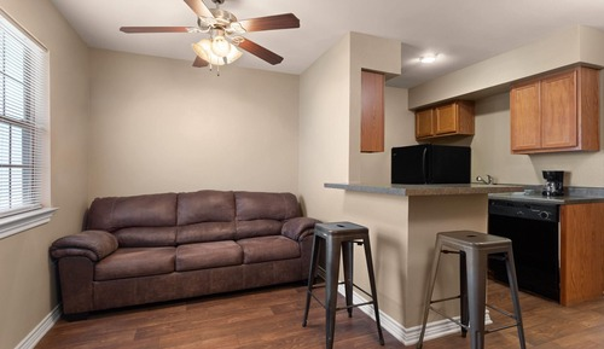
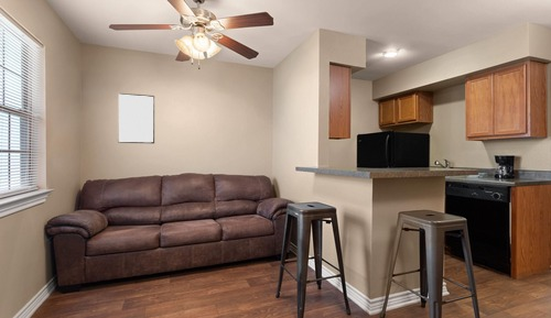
+ writing board (137, 119)
